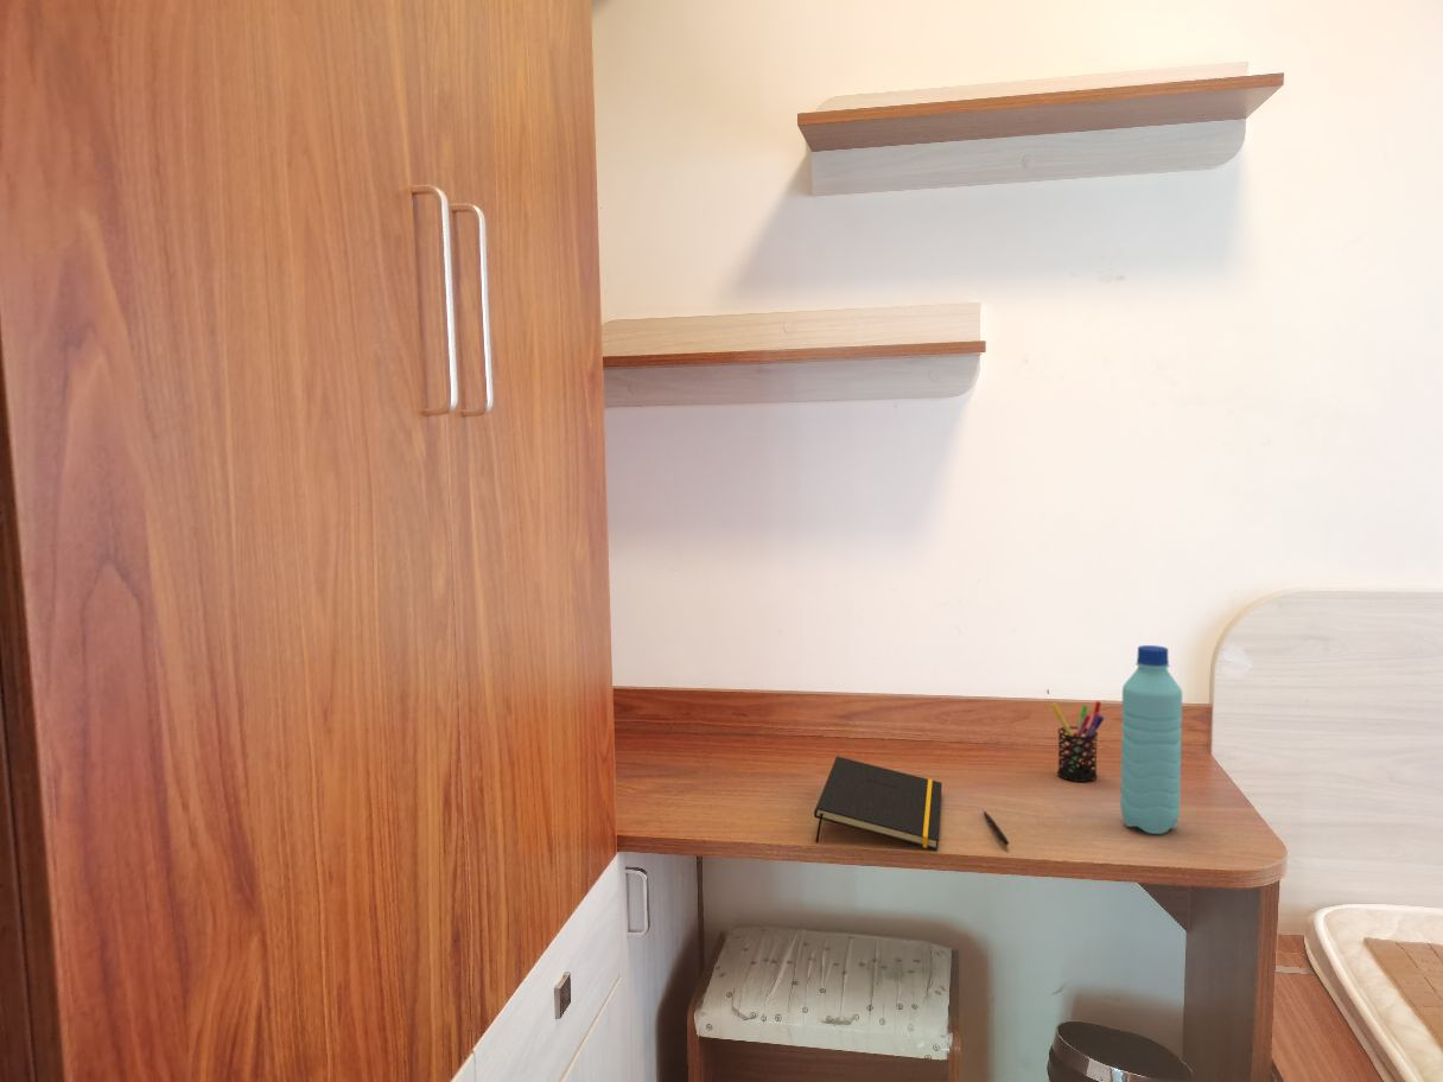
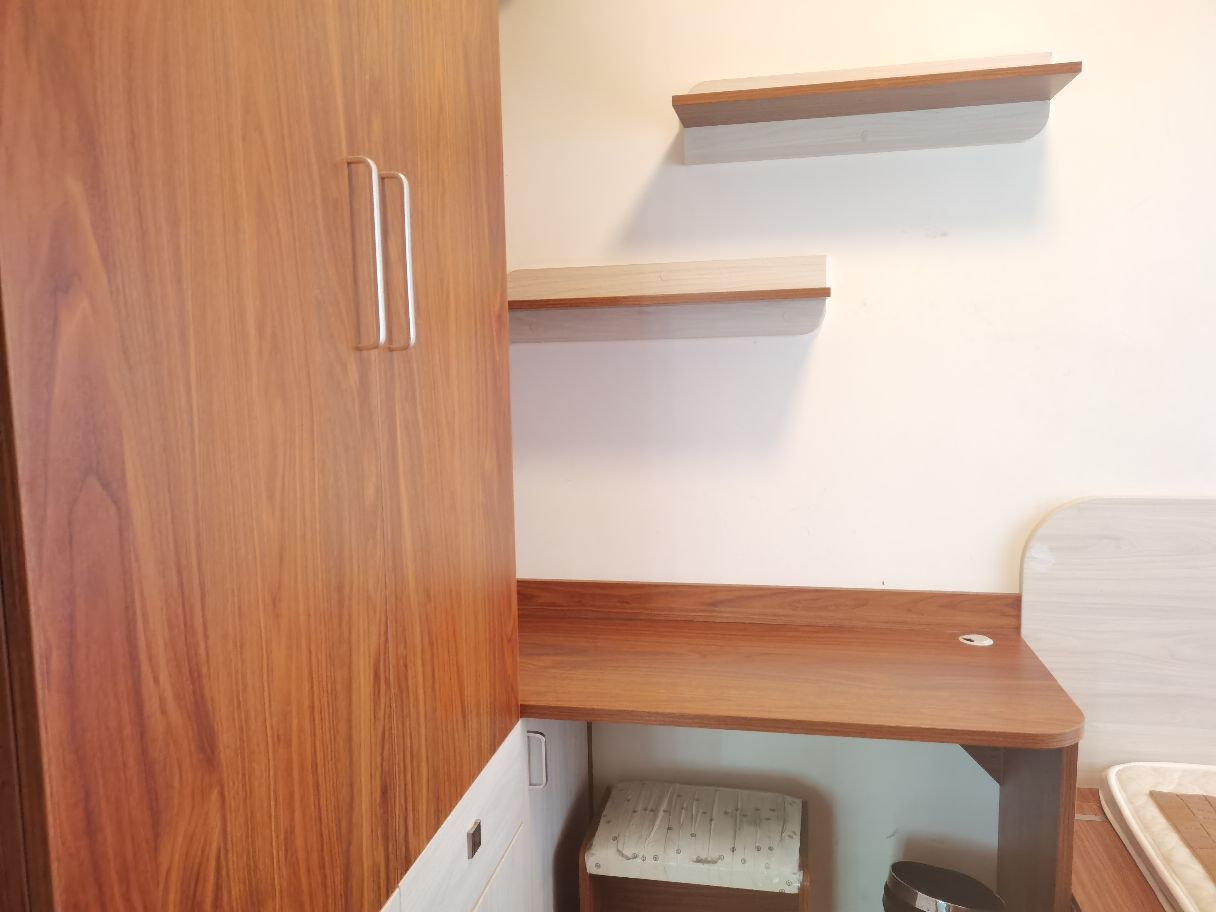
- pen (994, 825)
- pen holder (1080, 736)
- water bottle (1151, 737)
- notepad (882, 798)
